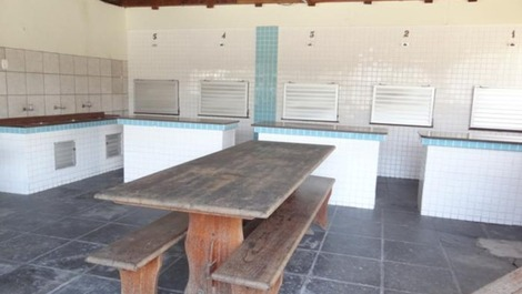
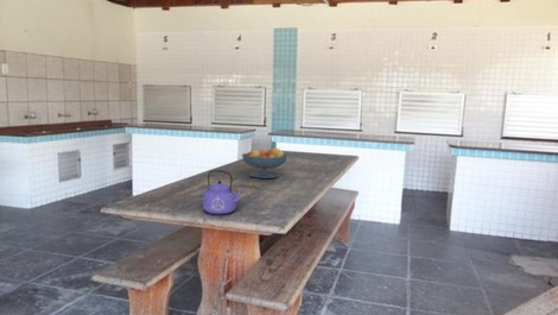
+ kettle (223, 191)
+ fruit bowl (264, 162)
